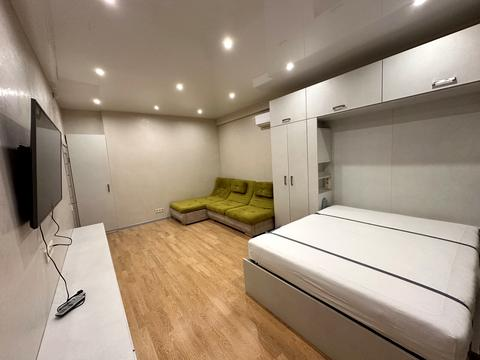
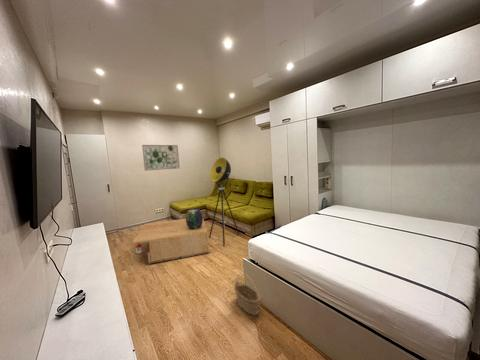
+ basket (247, 291)
+ wall art (162, 157)
+ decorative urn (194, 219)
+ coffee table (174, 236)
+ floor lamp (225, 198)
